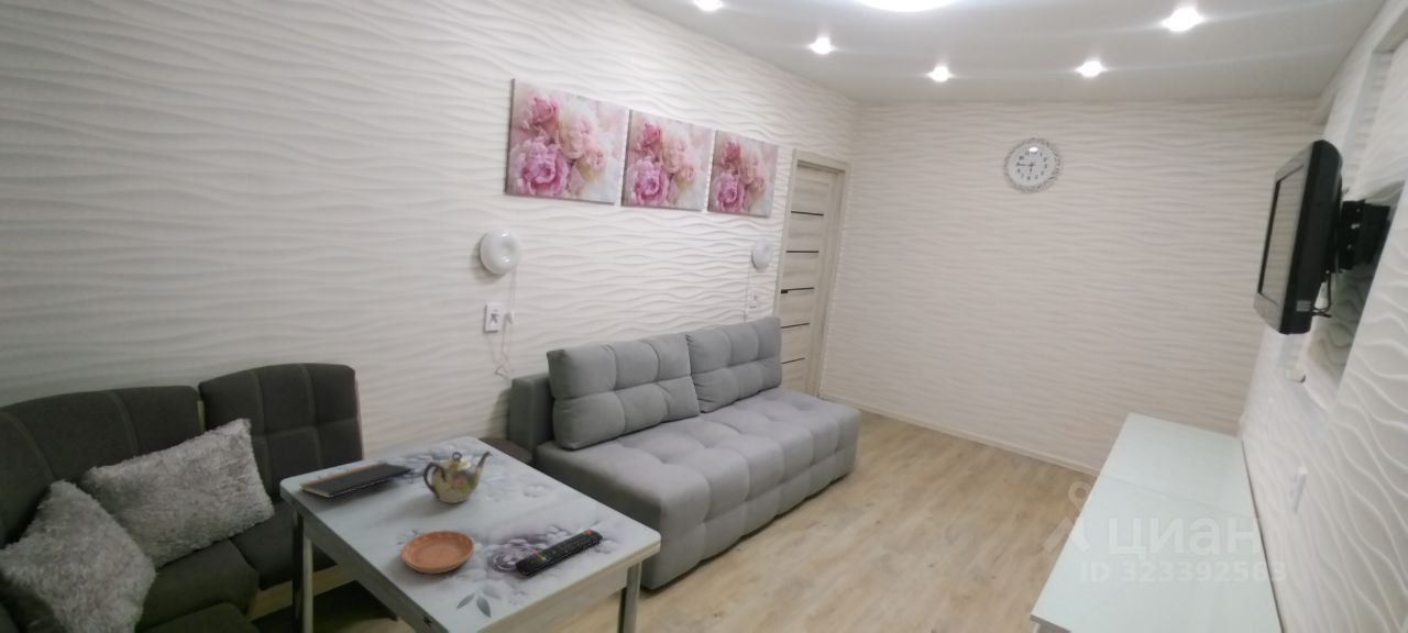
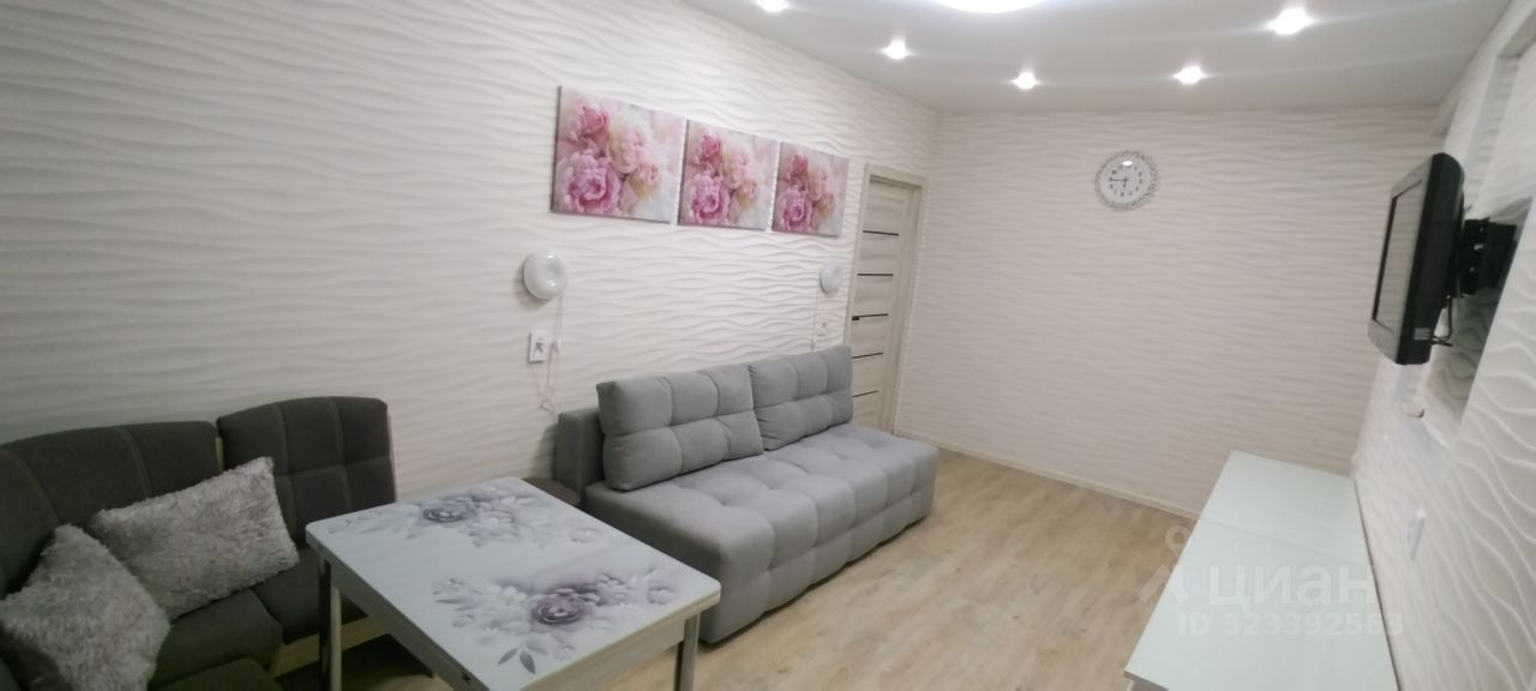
- notepad (356, 478)
- saucer (438, 553)
- teapot (459, 473)
- remote control (561, 551)
